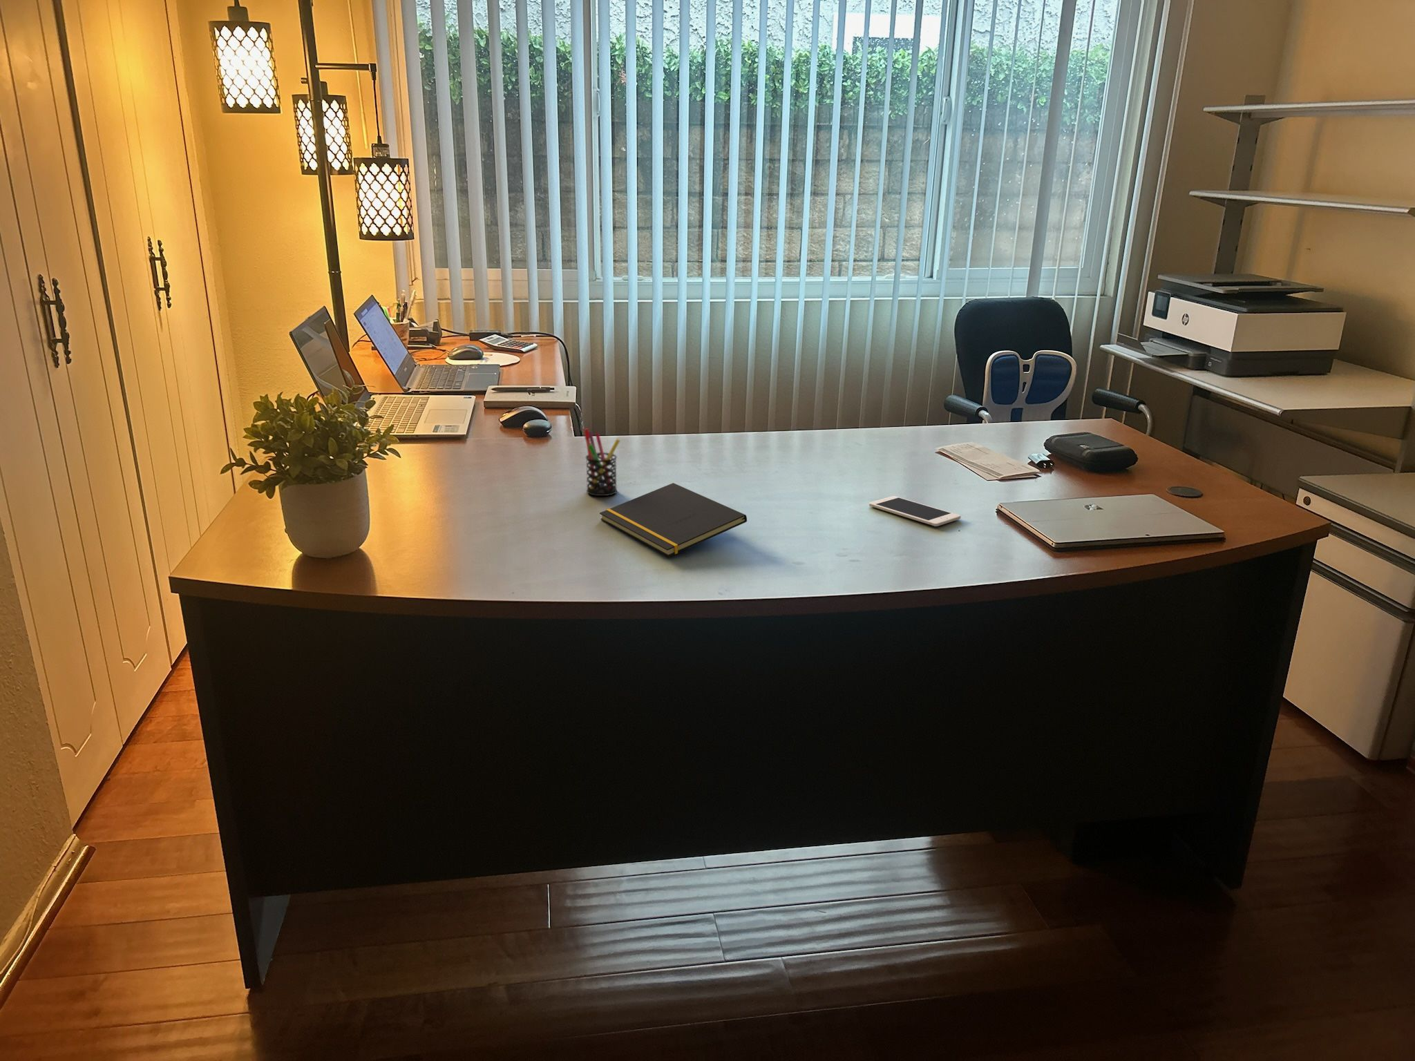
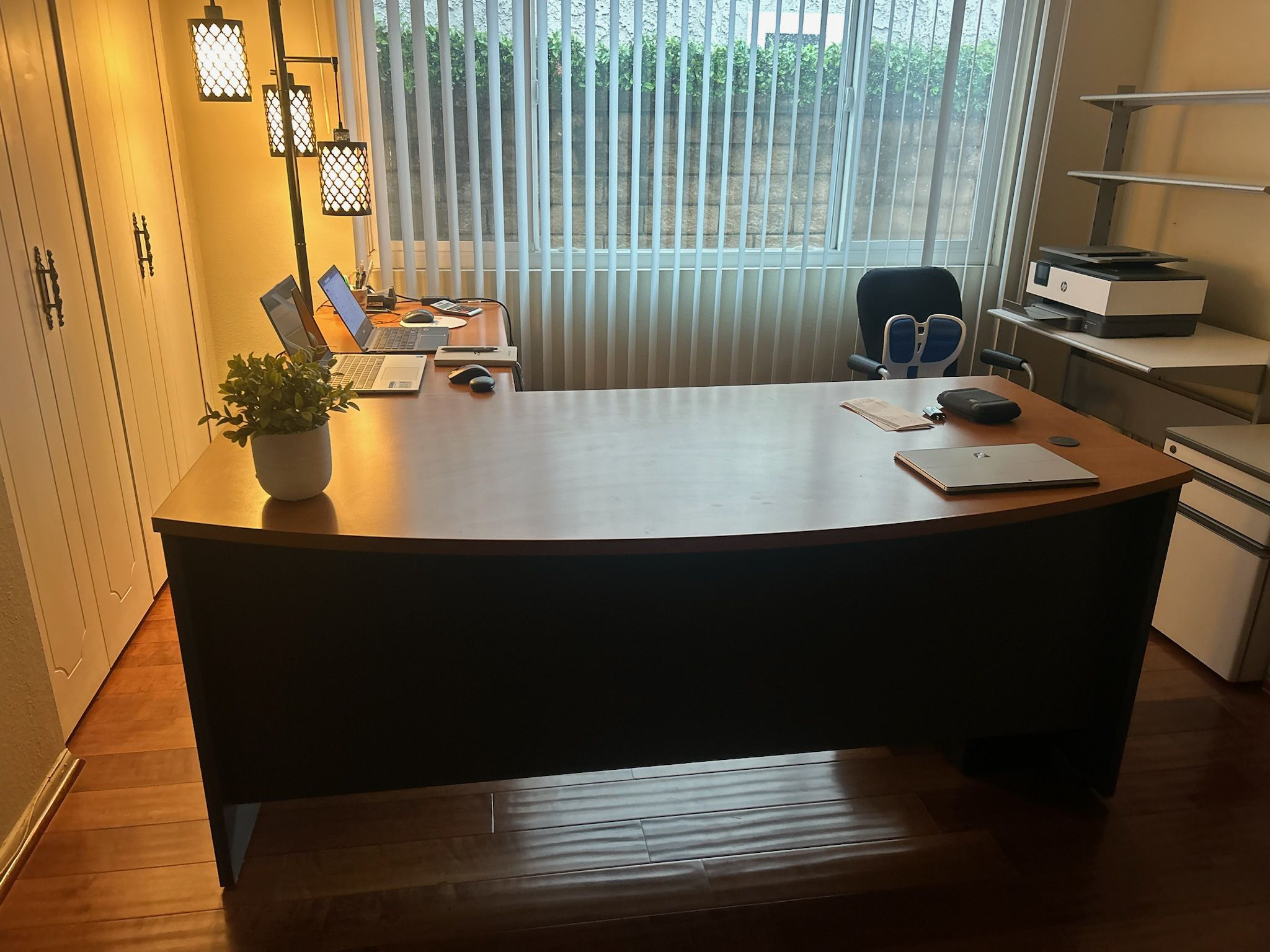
- pen holder (597, 461)
- cell phone (914, 510)
- notepad (671, 517)
